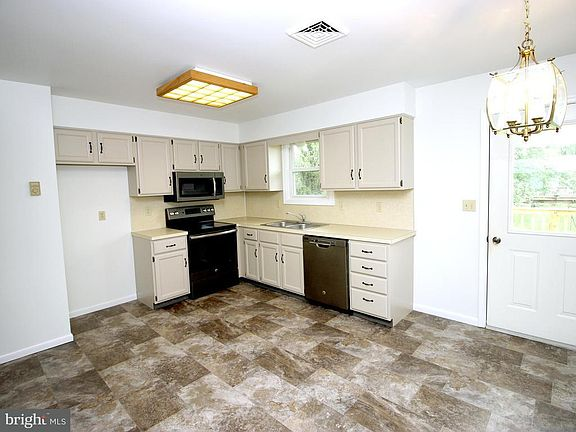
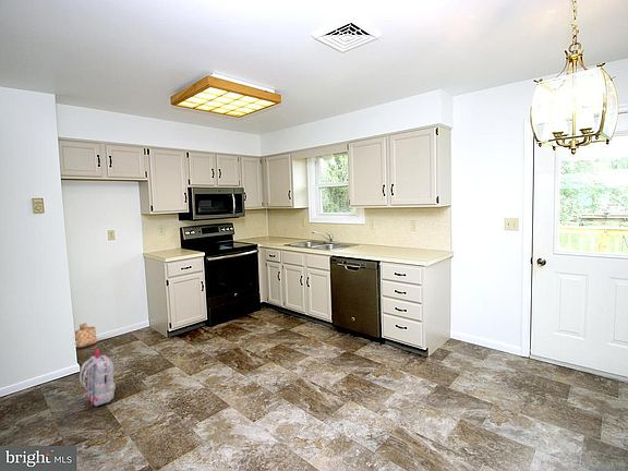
+ basket (85, 335)
+ backpack (96, 374)
